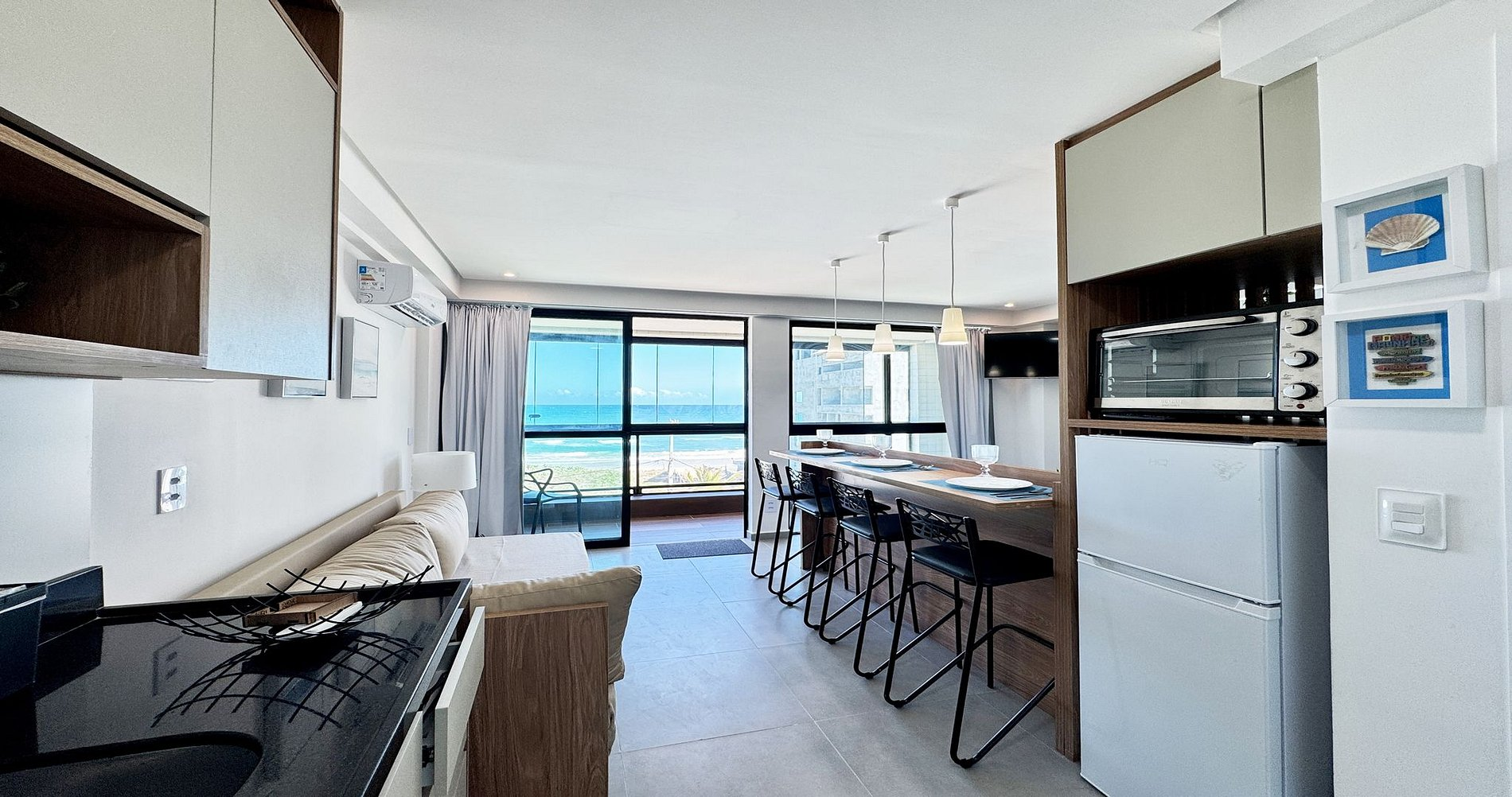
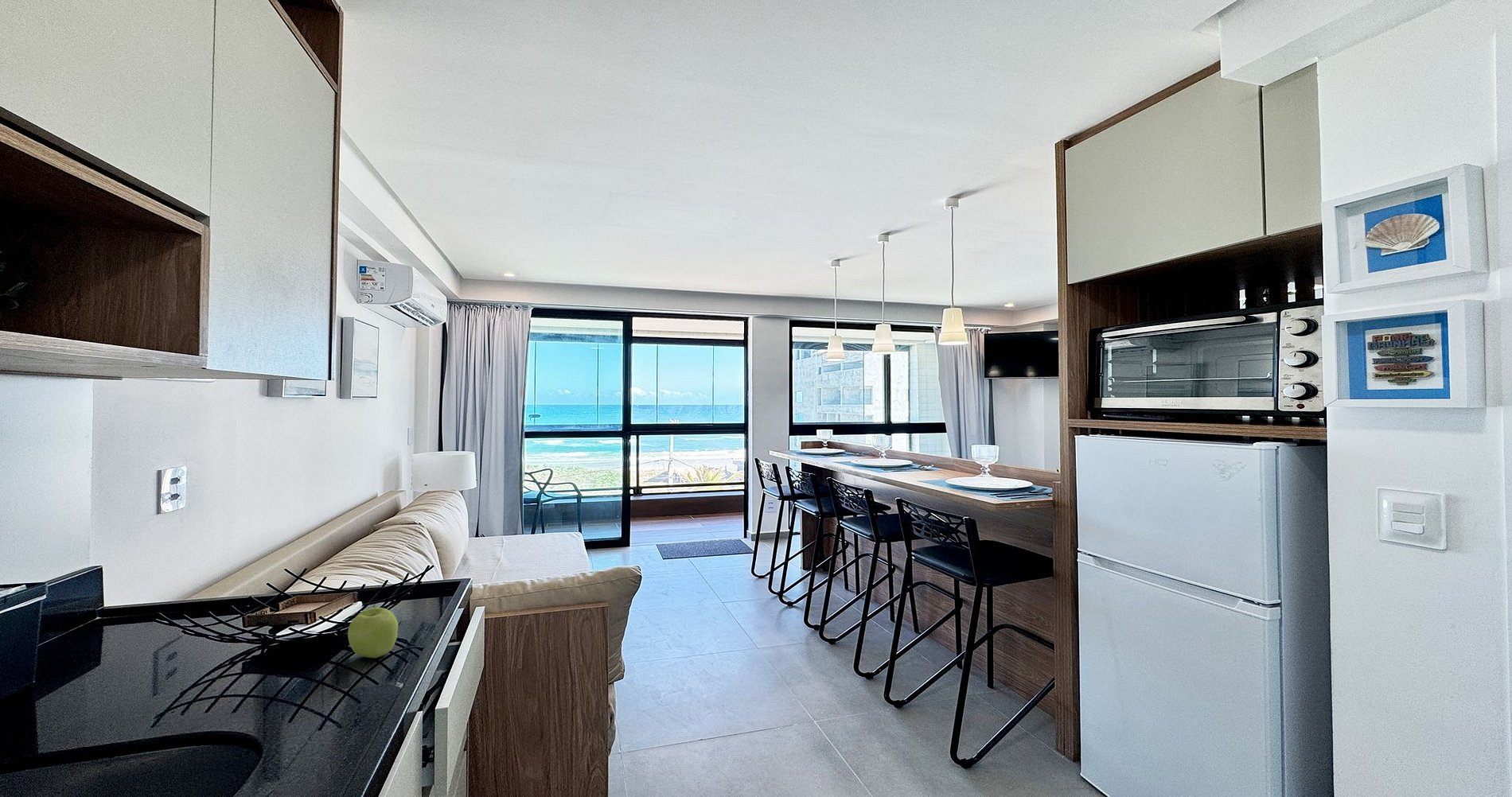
+ apple (372, 632)
